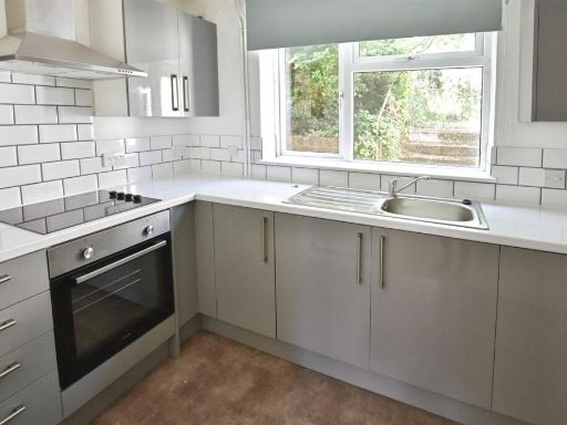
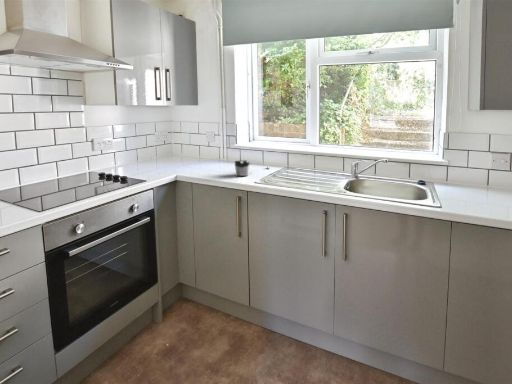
+ mug (242, 167)
